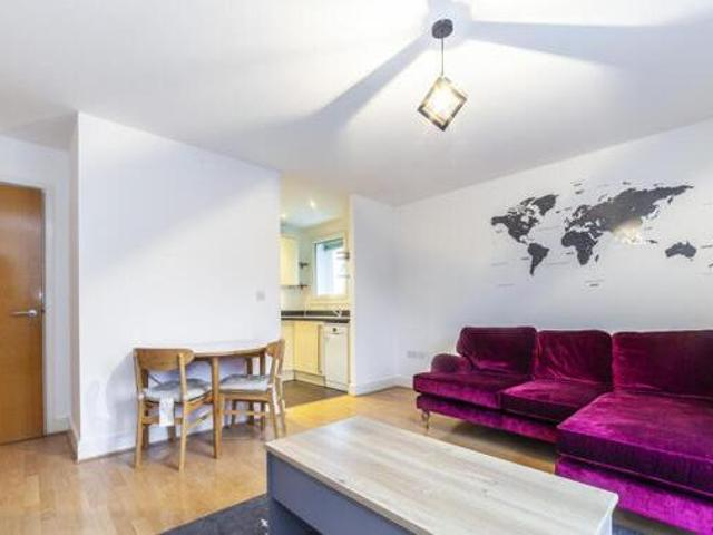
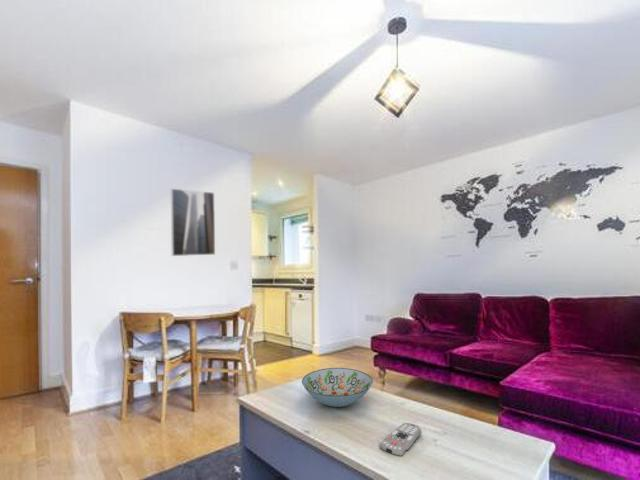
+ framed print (193, 223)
+ decorative bowl (337, 391)
+ remote control (402, 438)
